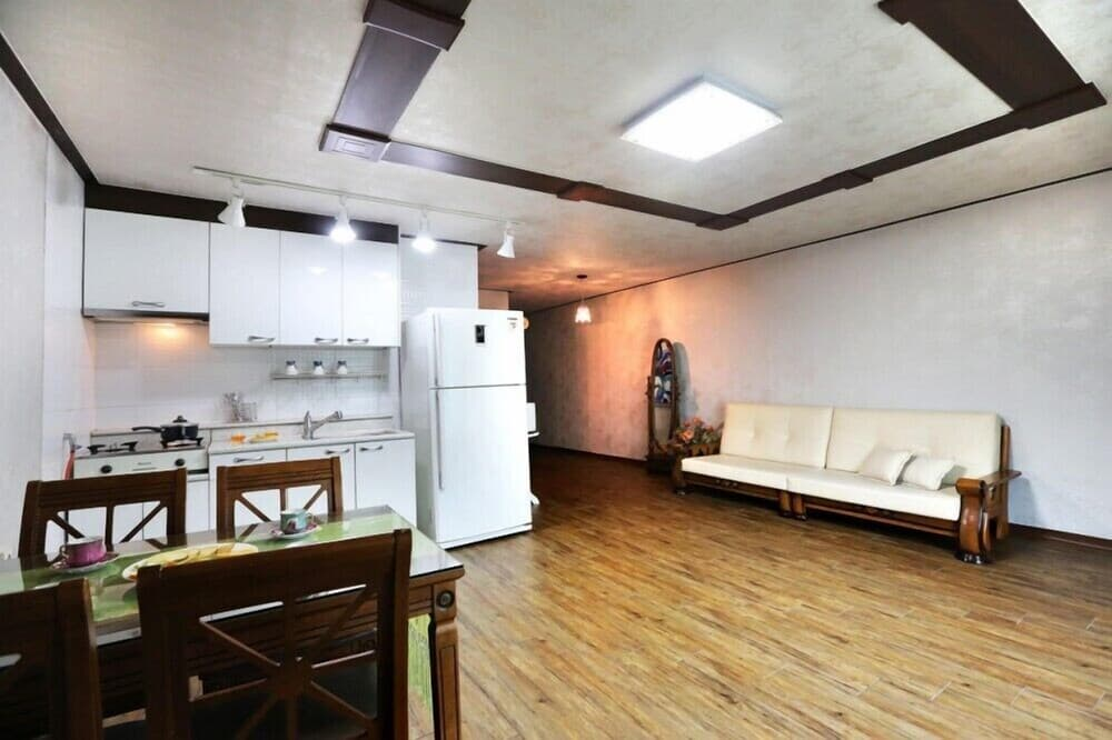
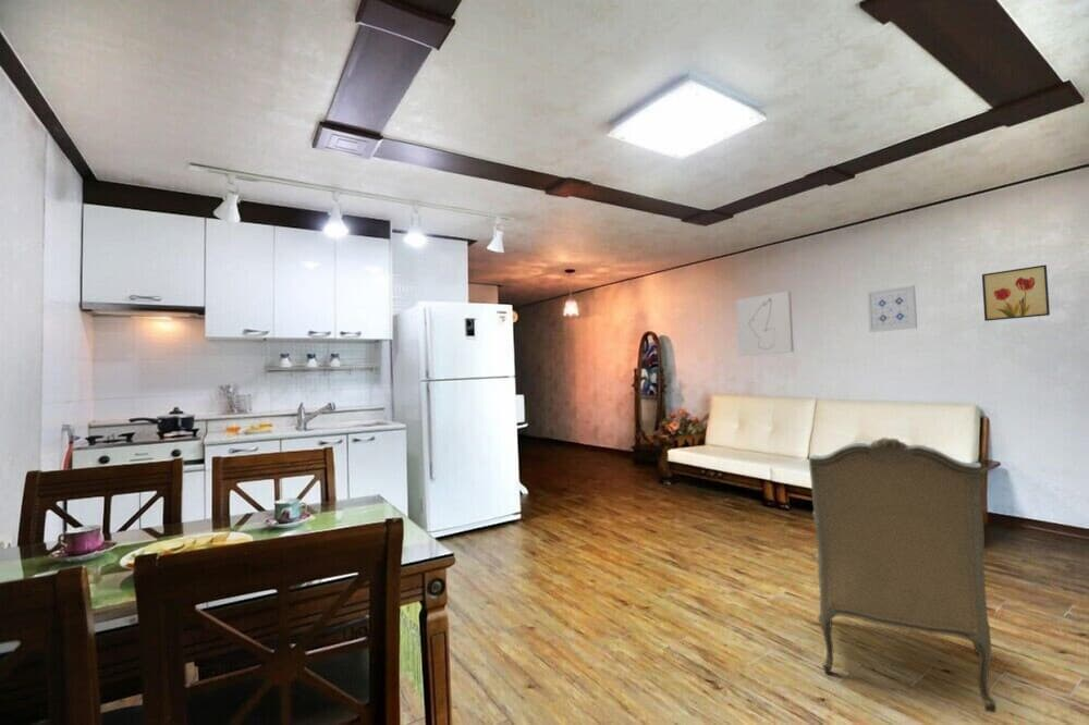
+ armchair (892, 545)
+ wall art (763, 324)
+ wall art (1014, 294)
+ wall art (891, 309)
